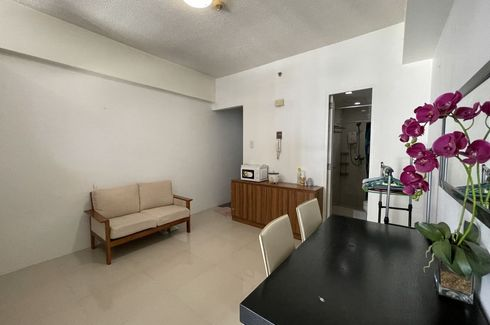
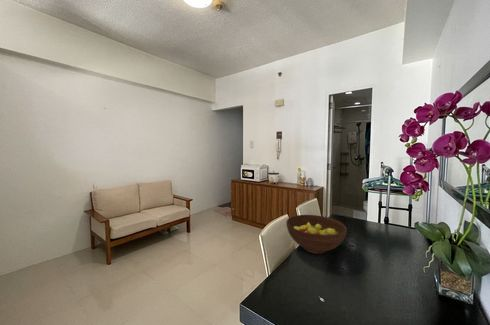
+ fruit bowl (314, 236)
